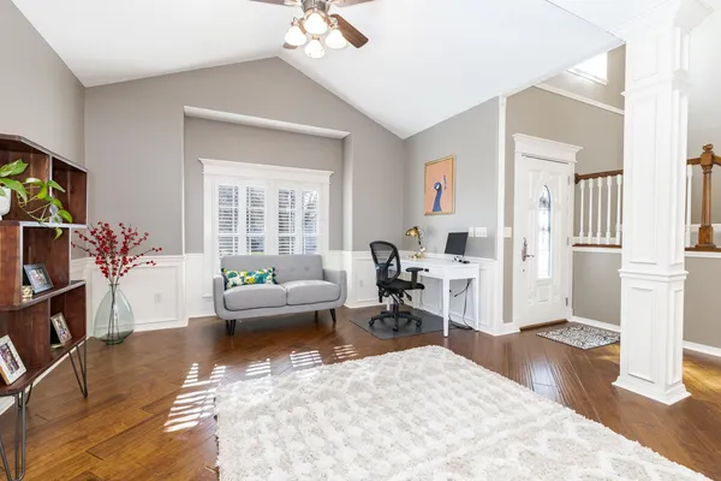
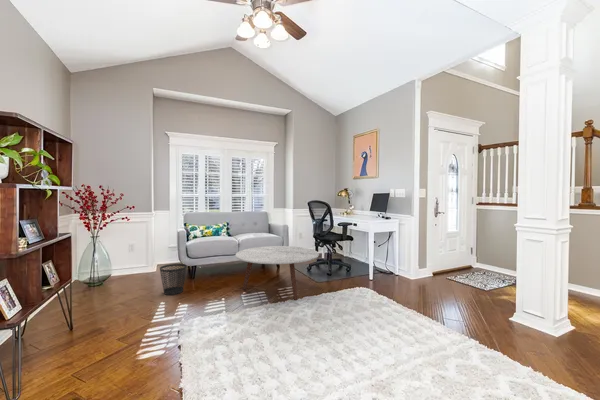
+ wastebasket (173, 279)
+ coffee table (277, 263)
